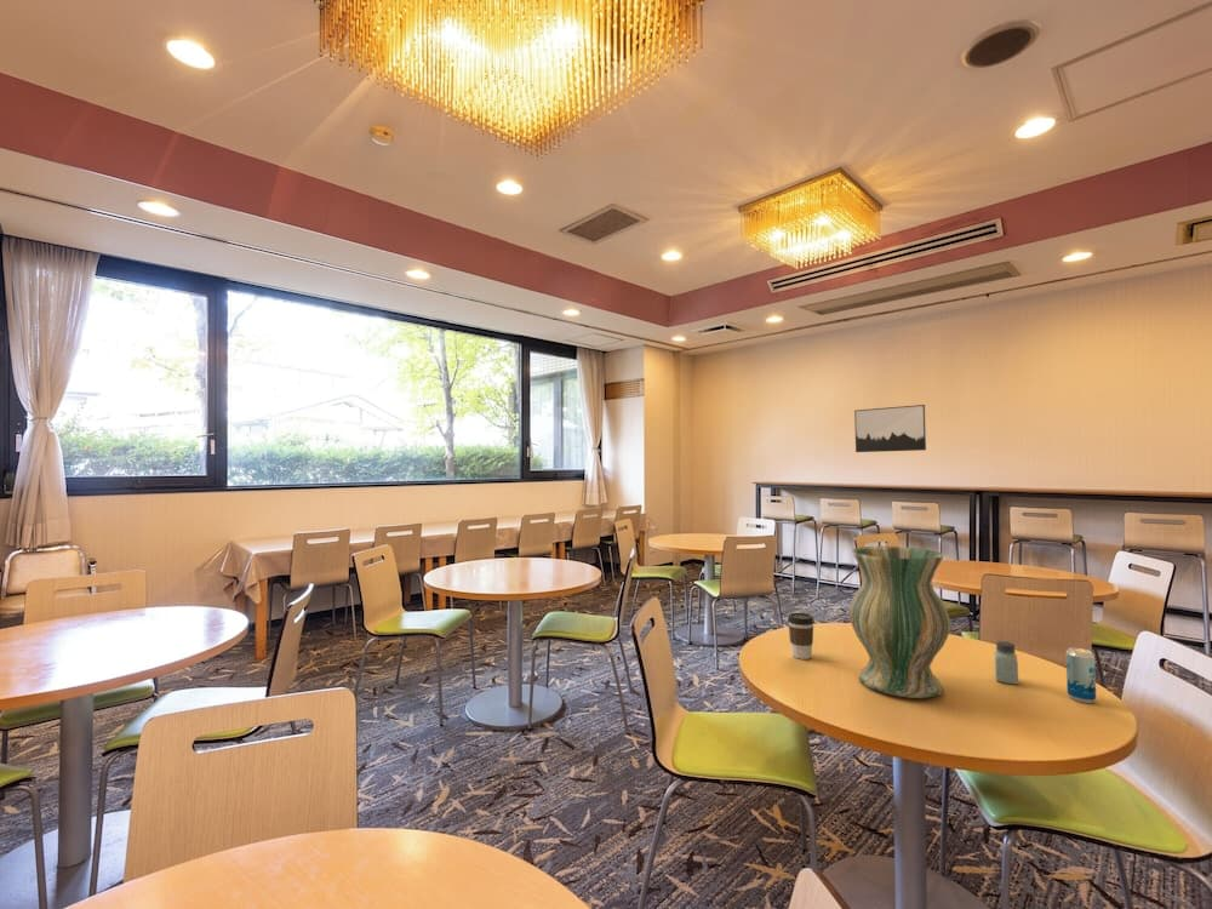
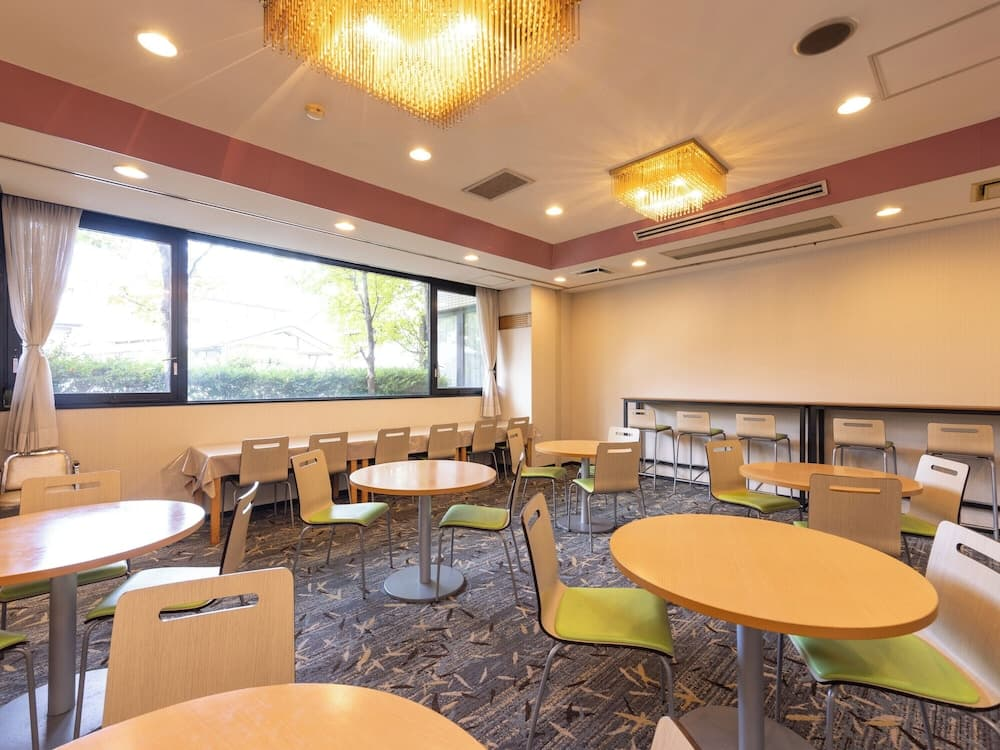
- vase (897, 618)
- wall art (888, 429)
- saltshaker (1005, 661)
- coffee cup (801, 635)
- beverage can (1080, 674)
